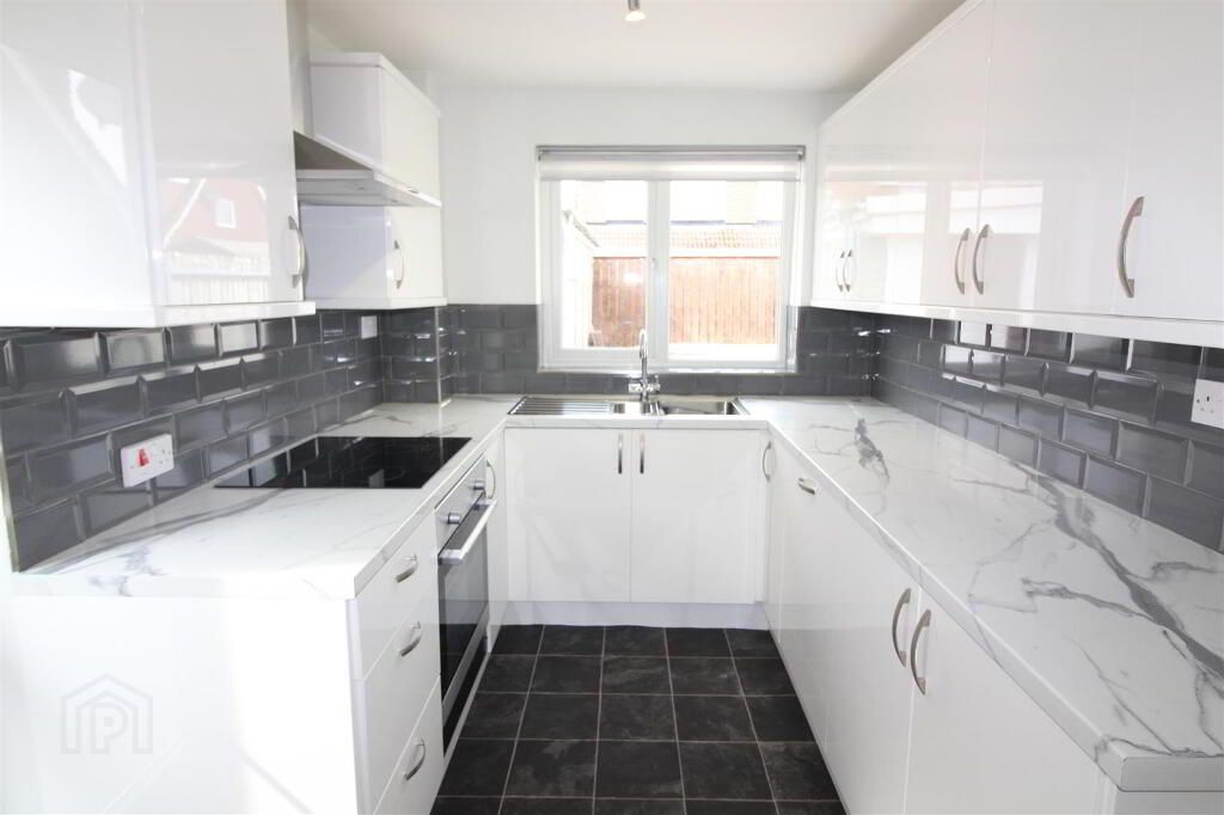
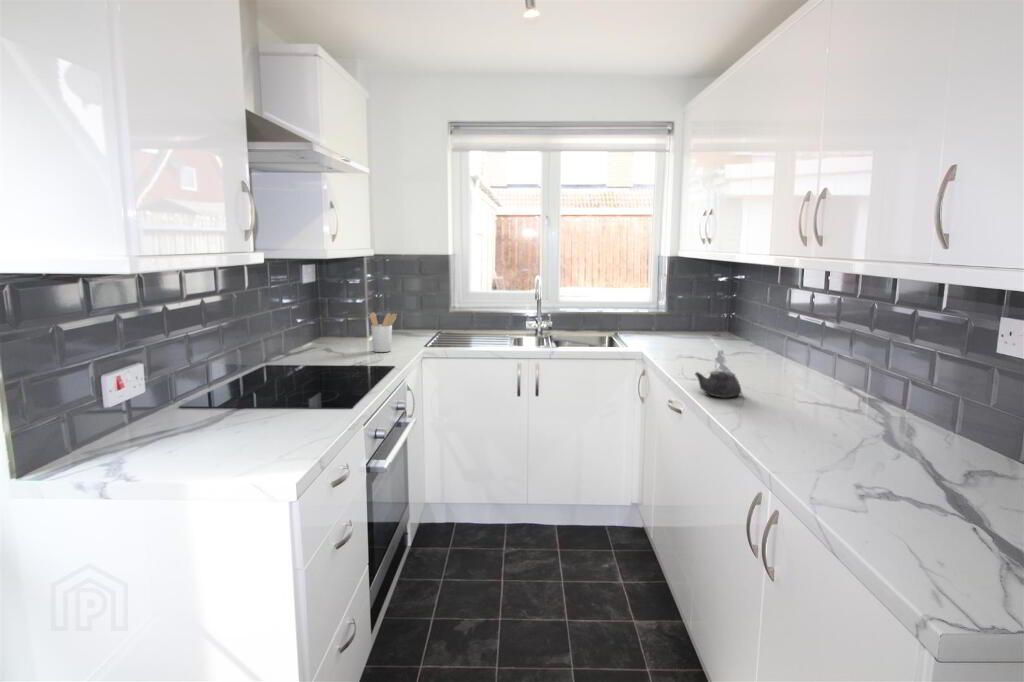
+ utensil holder (385, 331)
+ teapot (719, 382)
